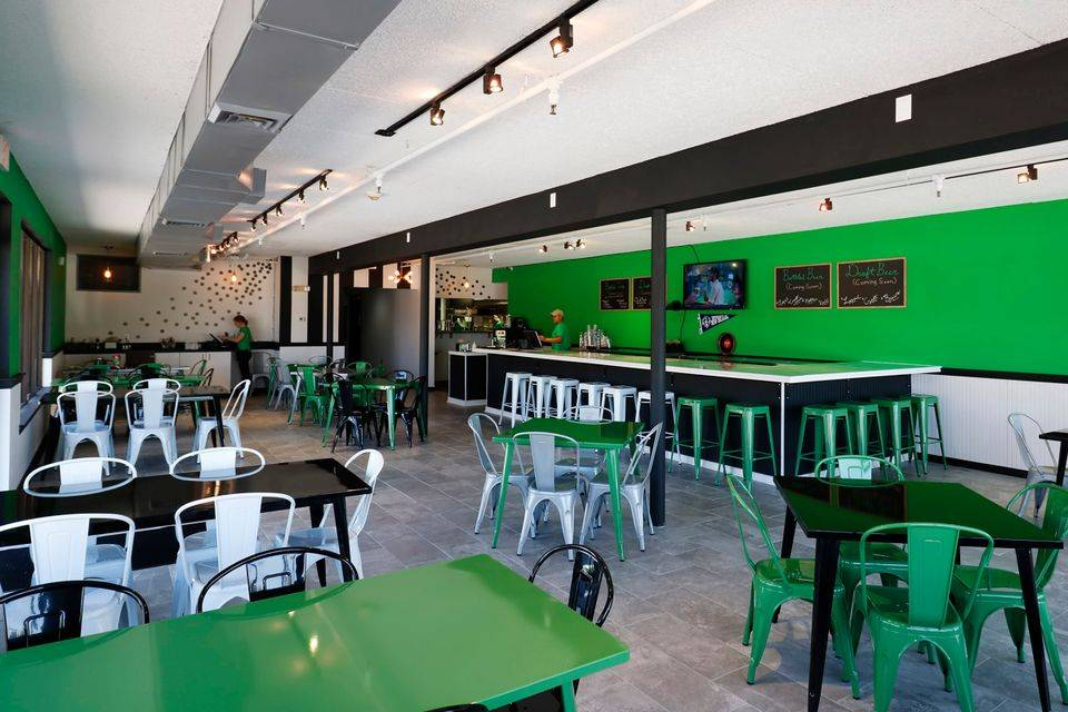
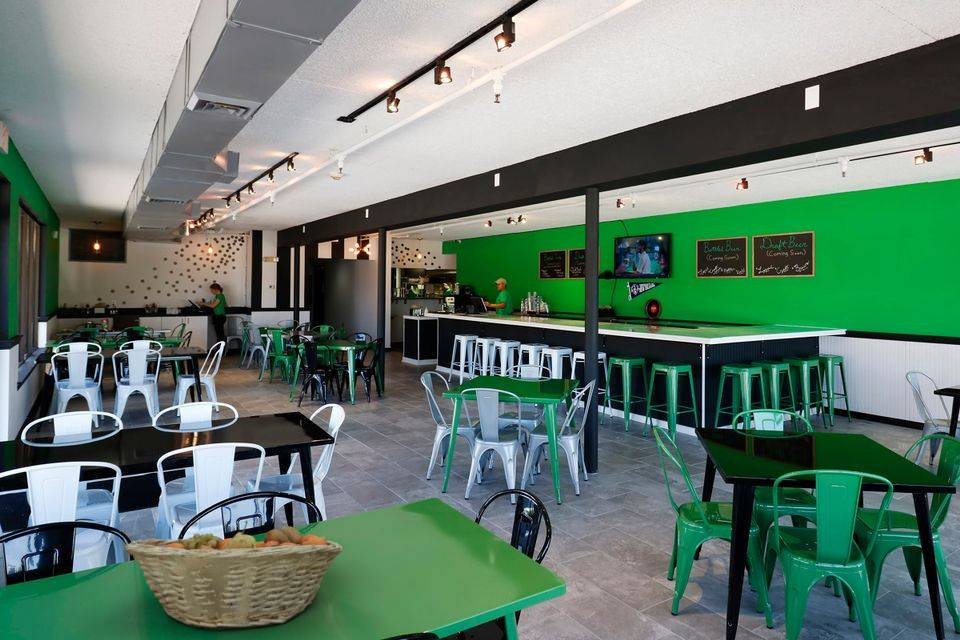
+ fruit basket (237, 562)
